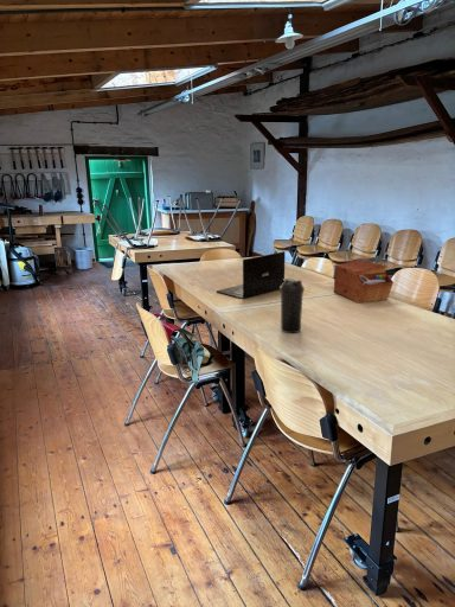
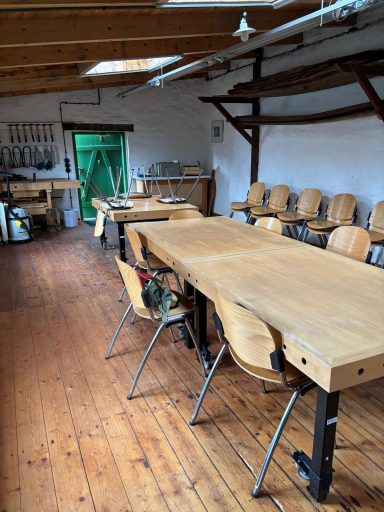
- water bottle (291, 305)
- sewing box (361, 280)
- laptop (250, 271)
